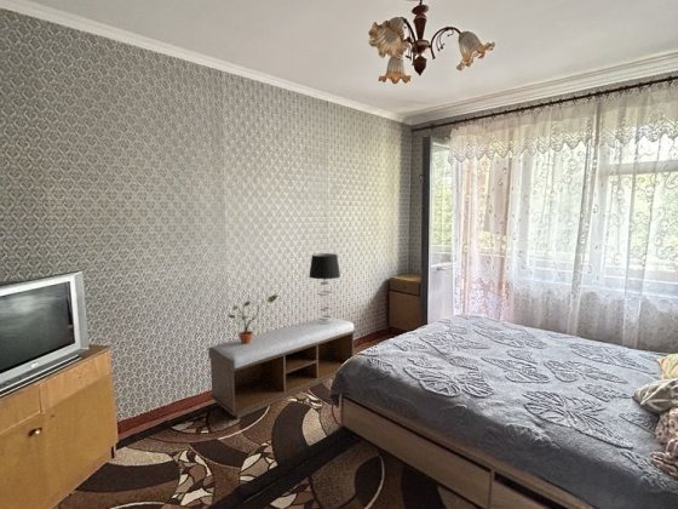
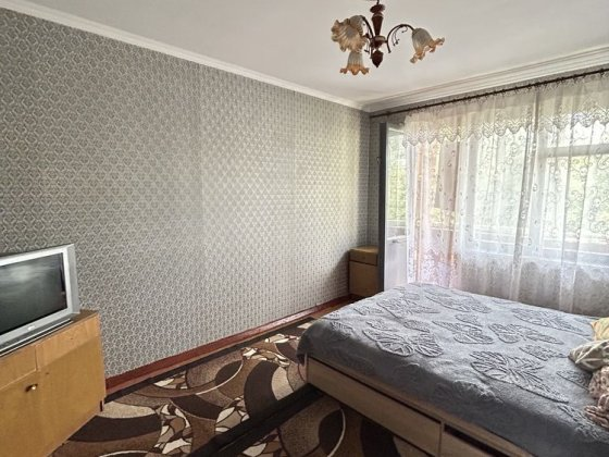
- table lamp (324, 291)
- bench (289, 359)
- potted plant (249, 320)
